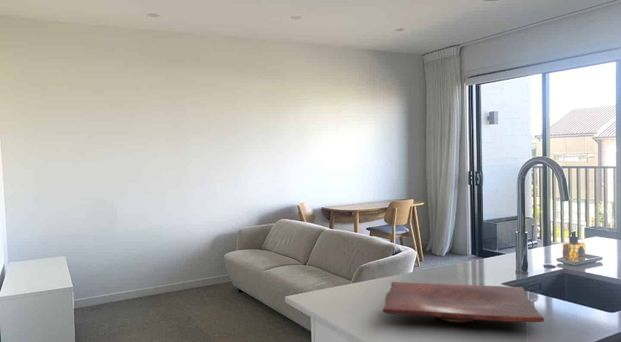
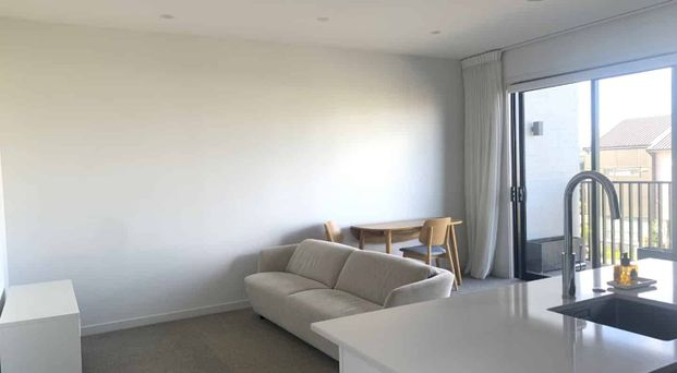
- cutting board (457, 307)
